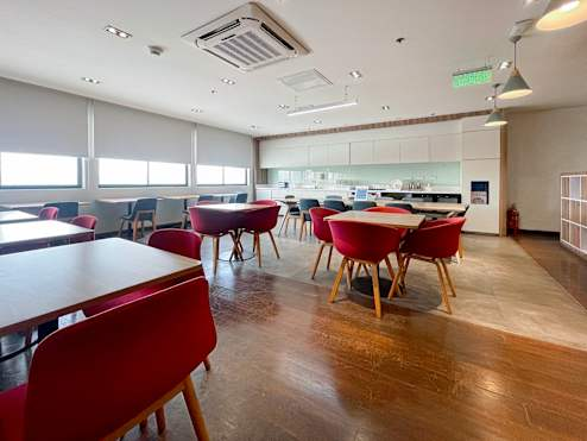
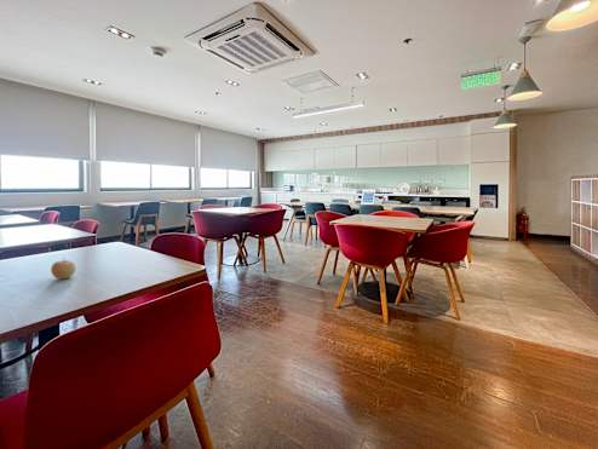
+ fruit (63, 267)
